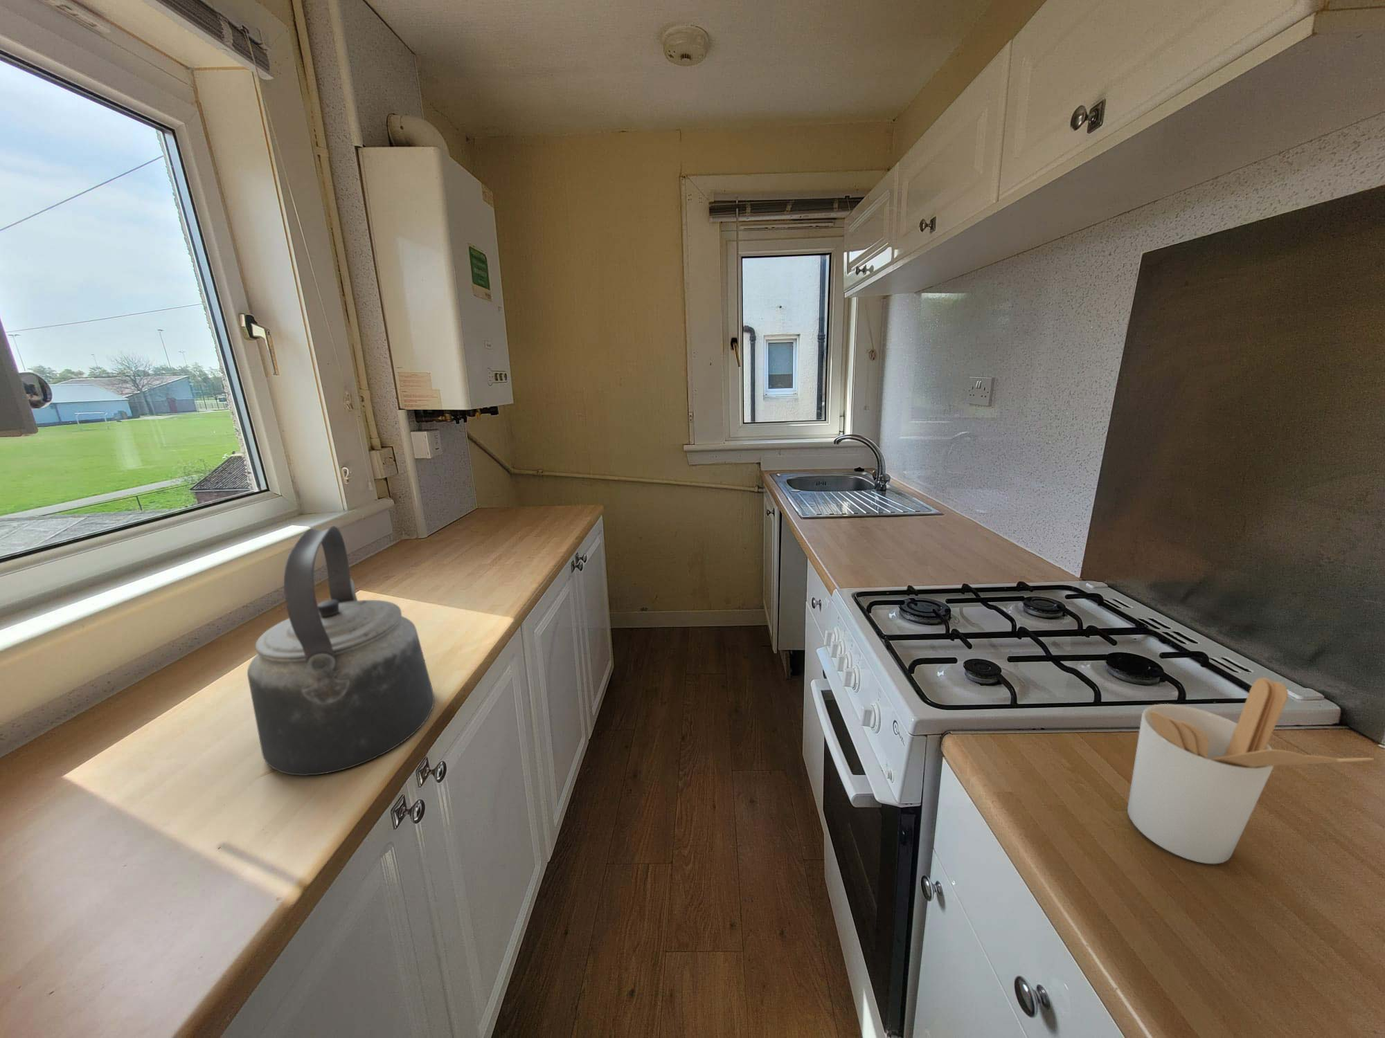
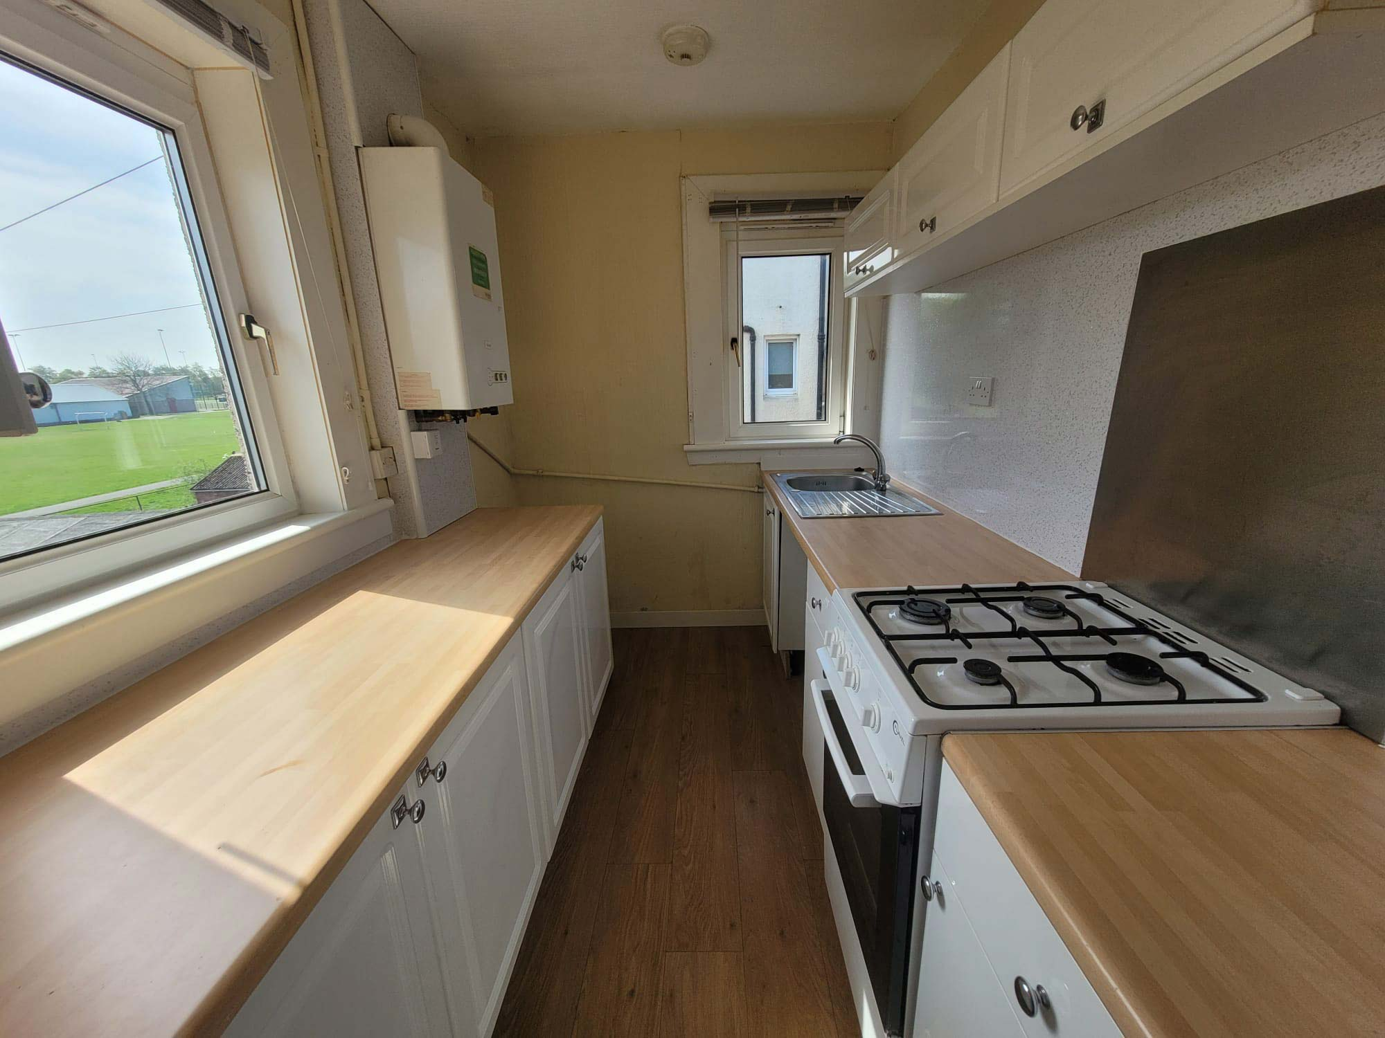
- utensil holder (1225, 777)
- kettle (337, 629)
